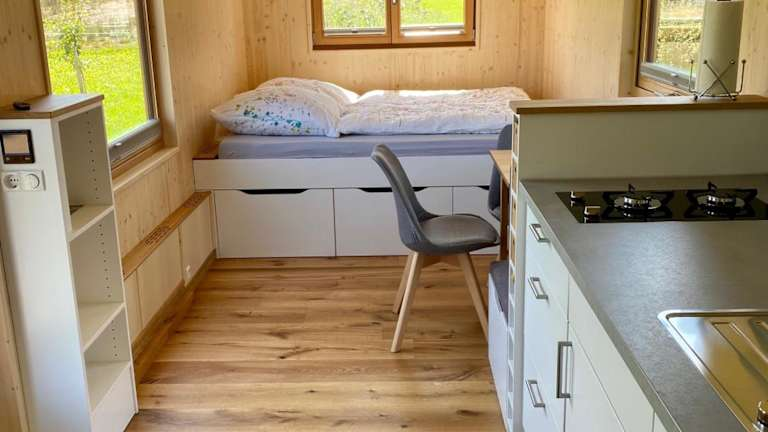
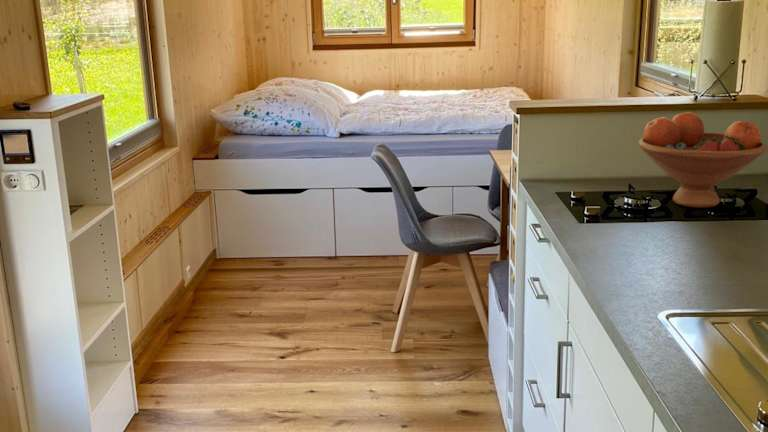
+ fruit bowl (699, 161)
